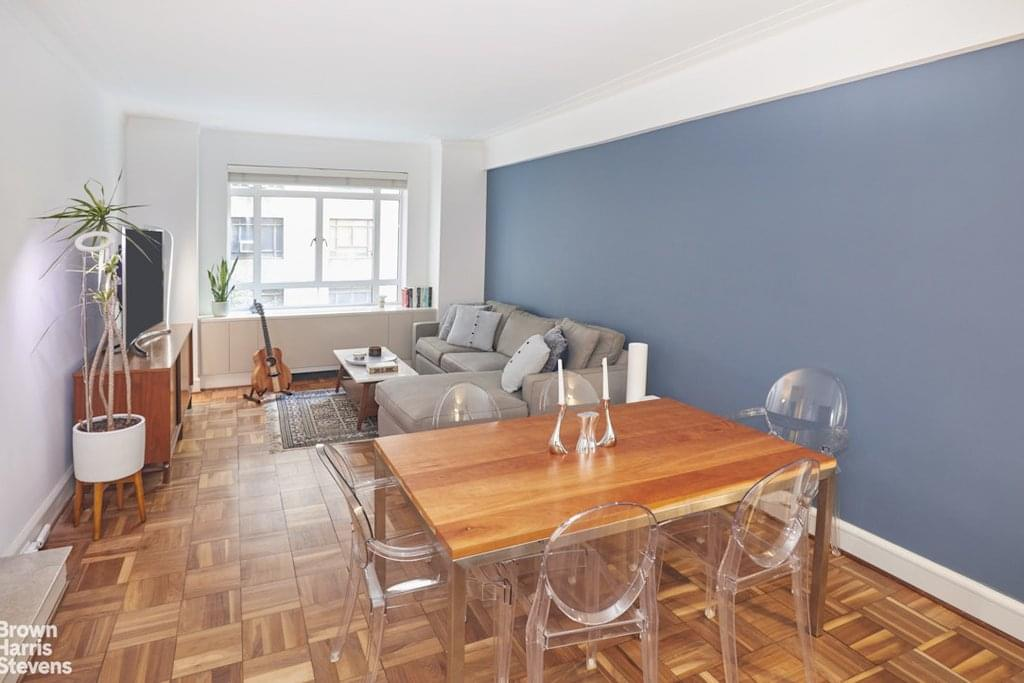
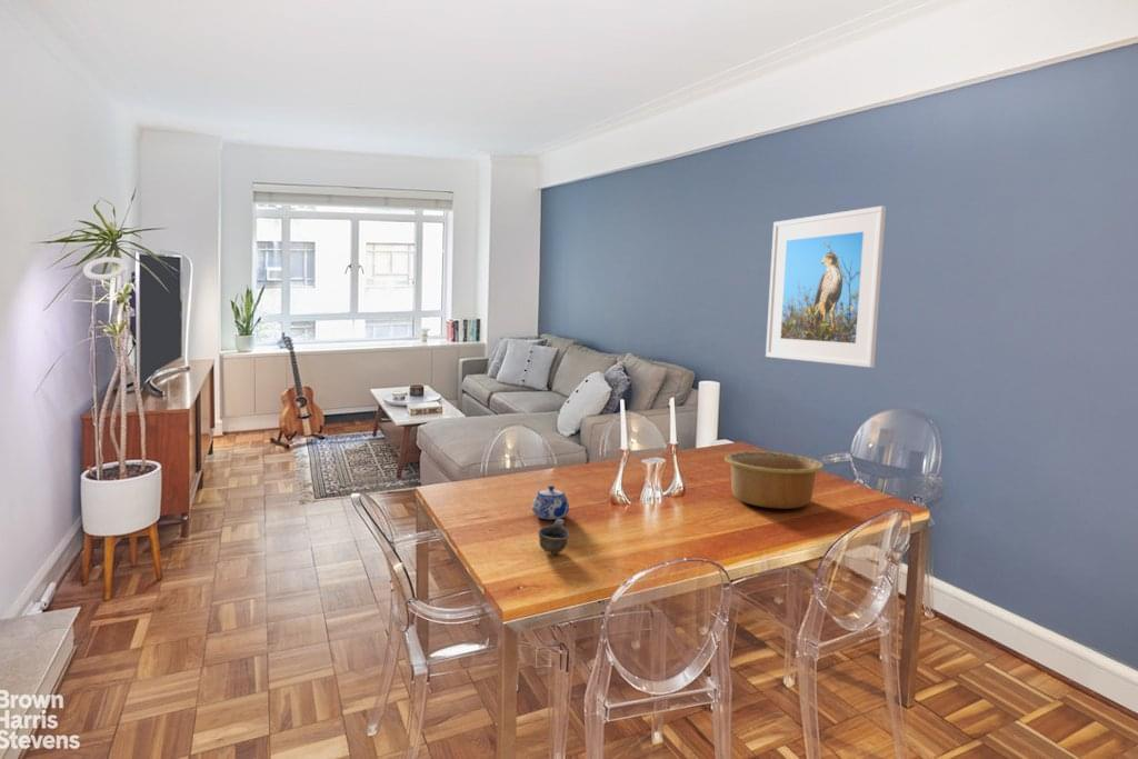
+ bowl (771, 480)
+ teapot (551, 501)
+ cup (555, 537)
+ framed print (819, 288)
